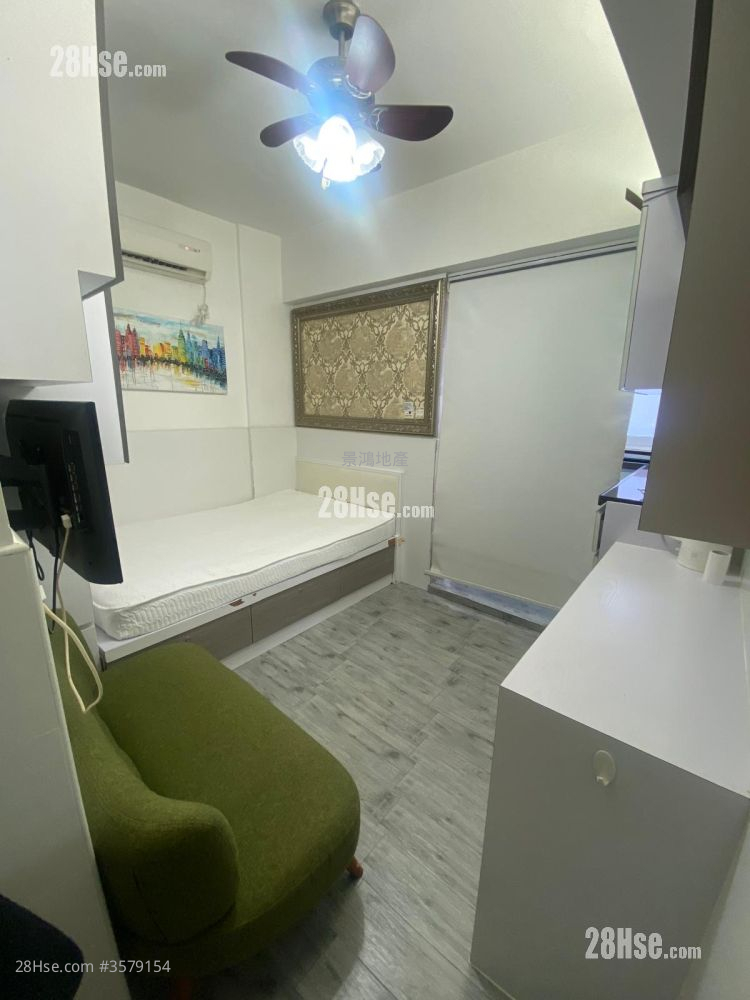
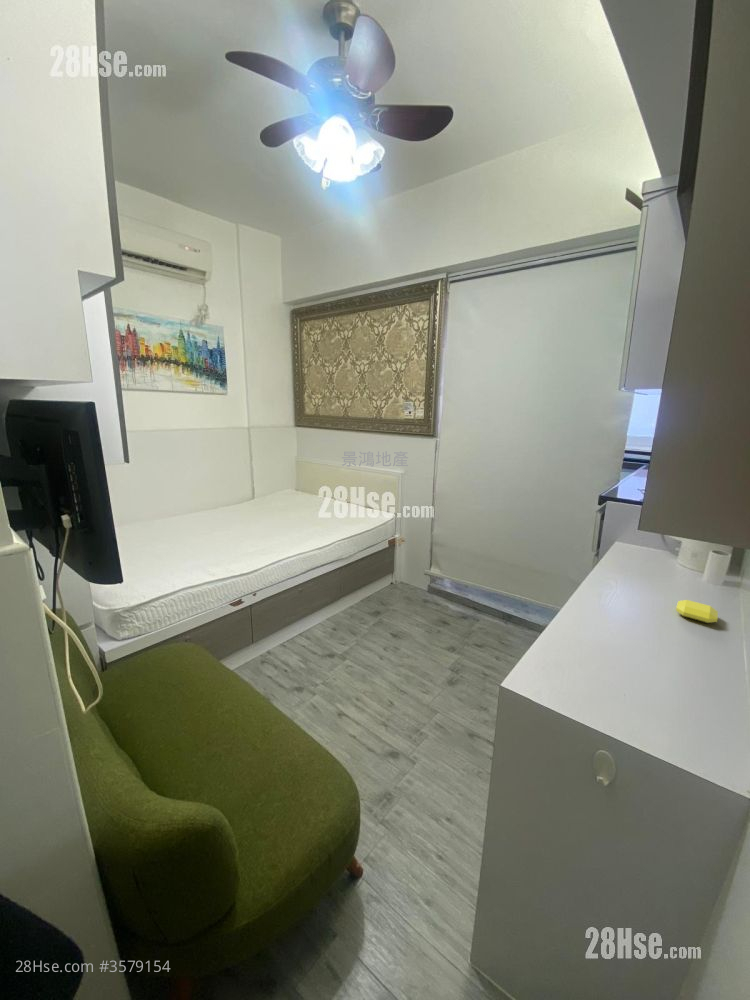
+ soap bar (696, 611)
